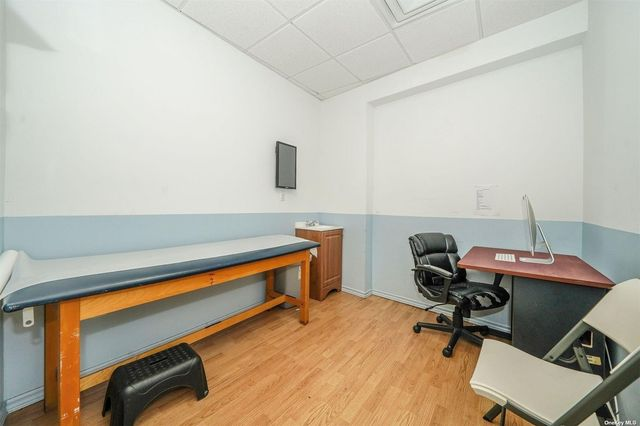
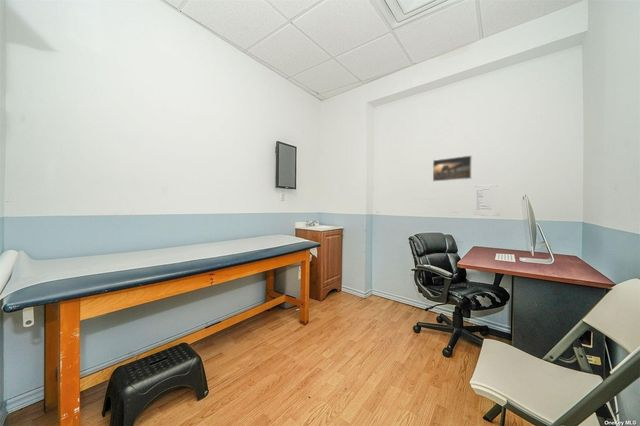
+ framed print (451, 169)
